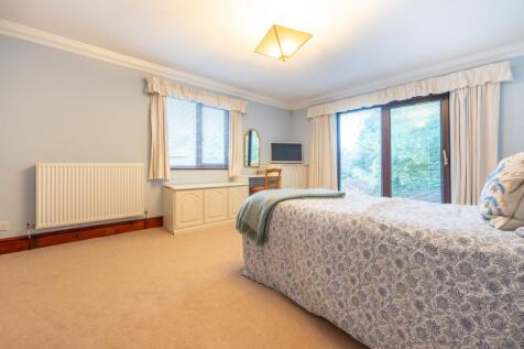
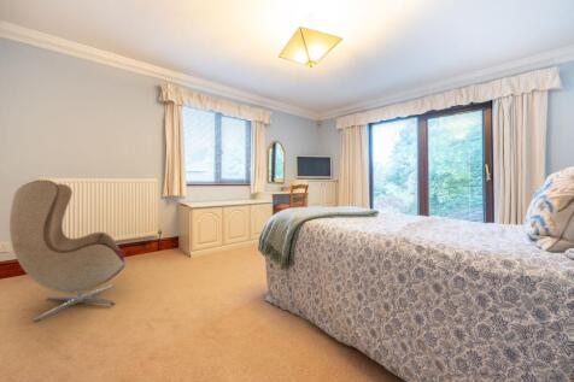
+ armchair (74, 242)
